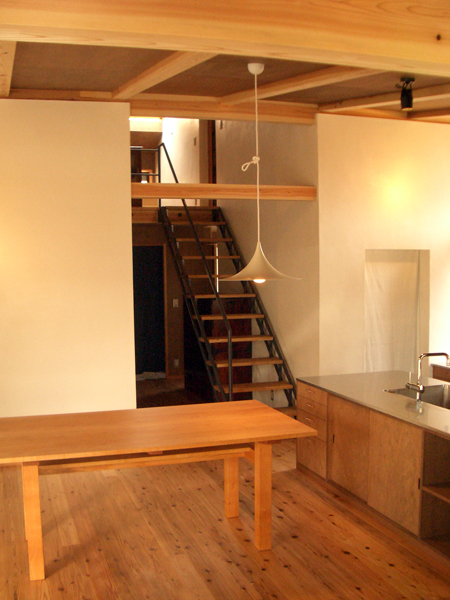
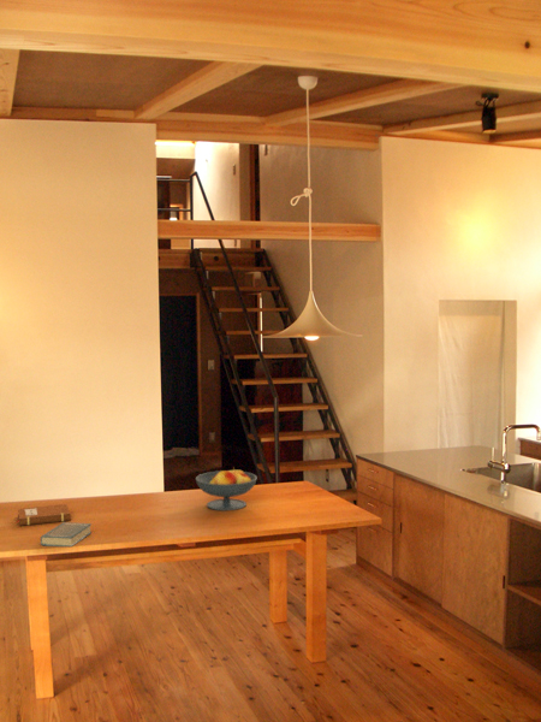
+ hardback book (66, 533)
+ notebook (42, 515)
+ fruit bowl (226, 486)
